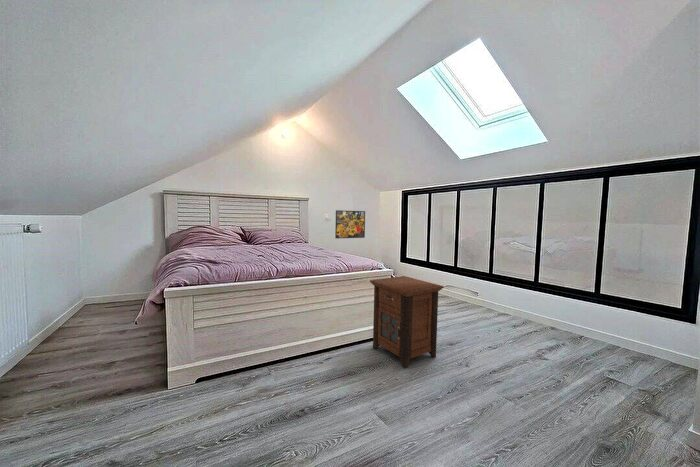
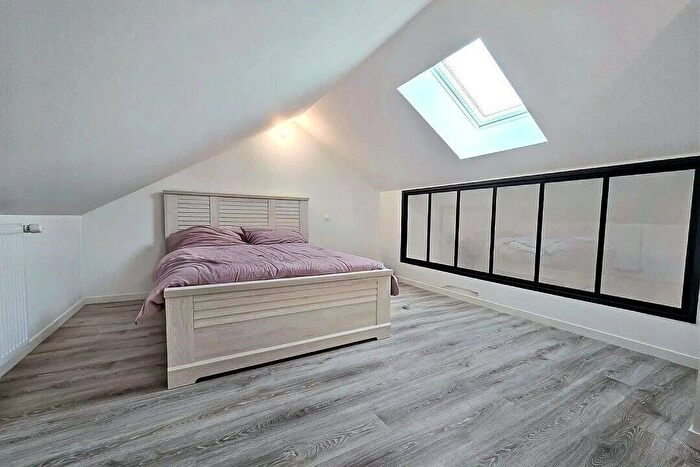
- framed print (350, 224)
- nightstand (404, 317)
